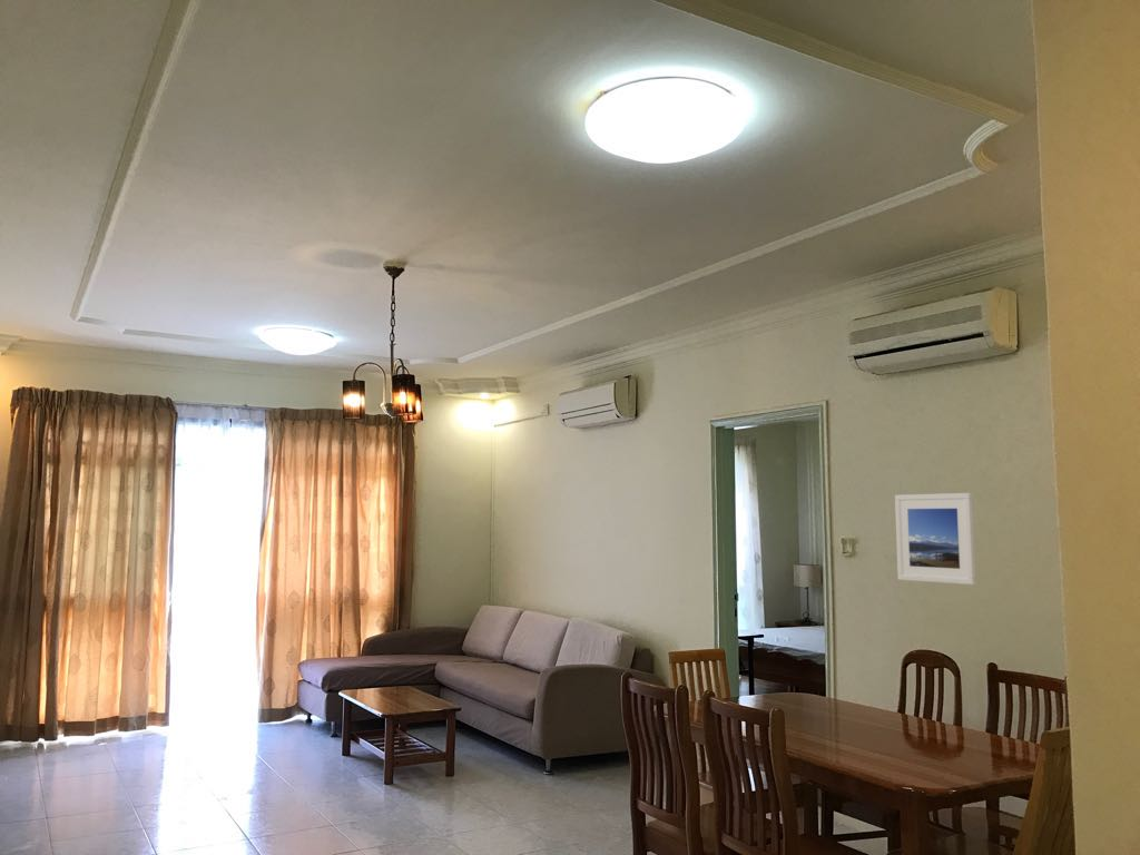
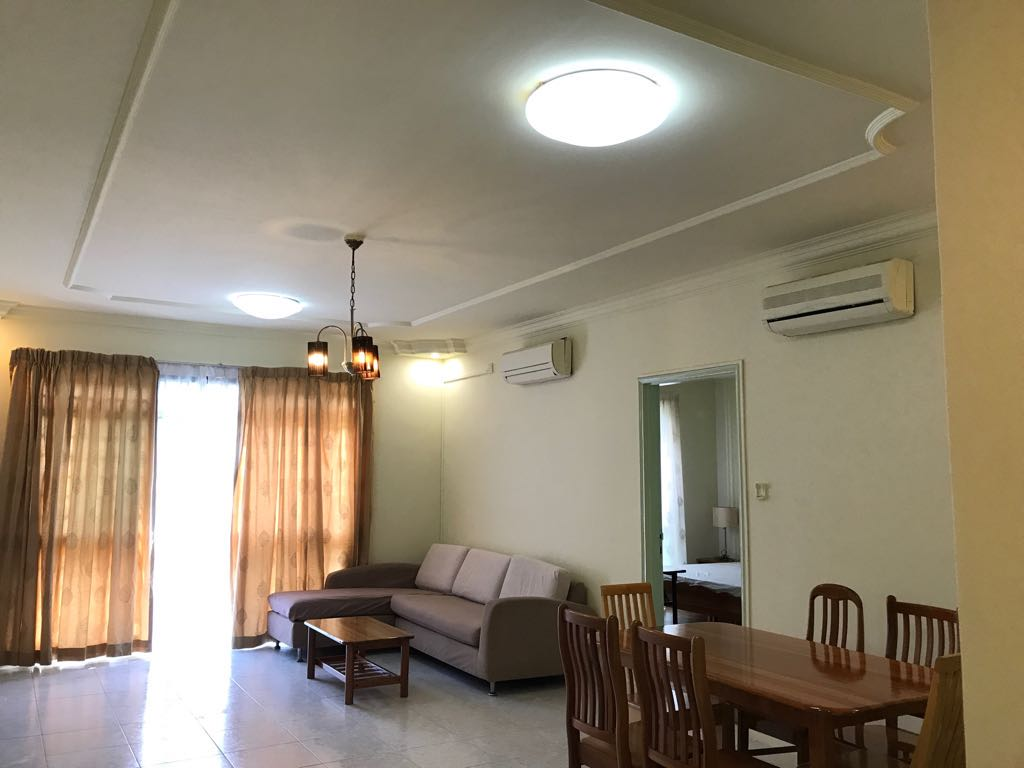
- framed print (933, 538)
